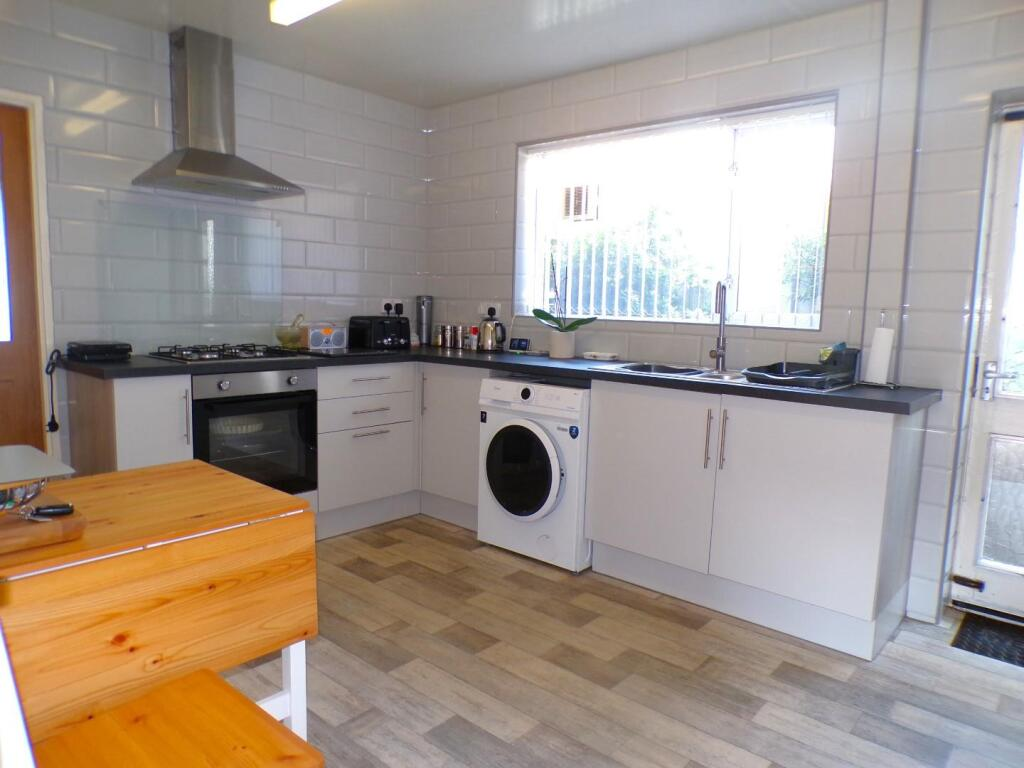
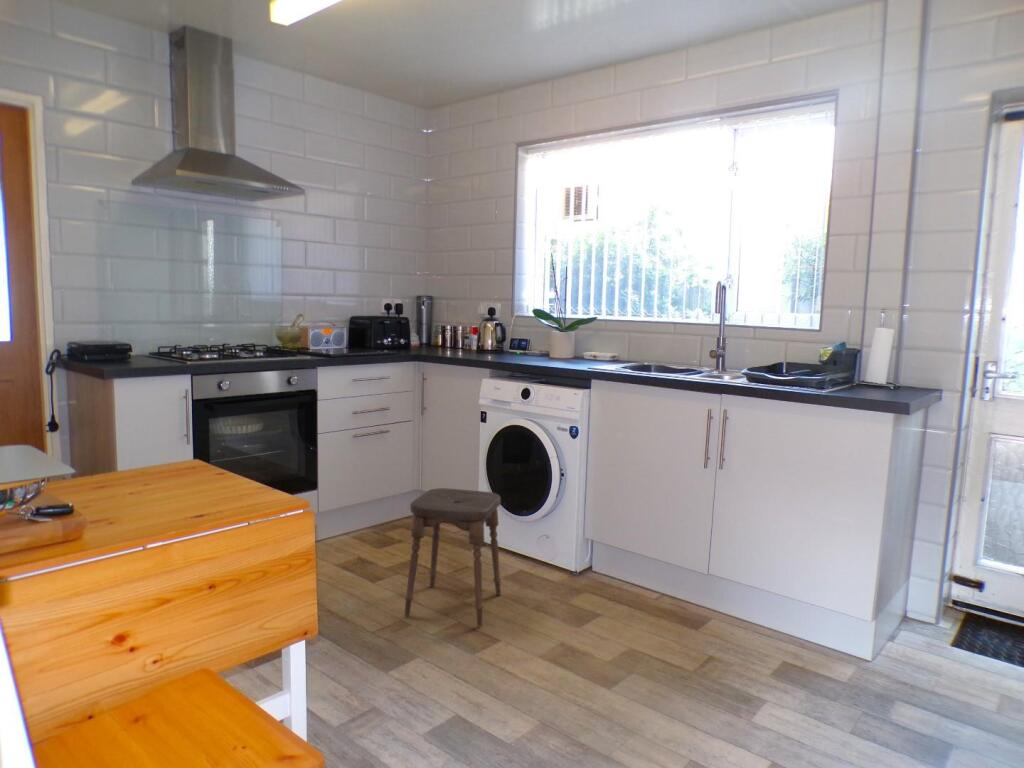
+ stool (469, 543)
